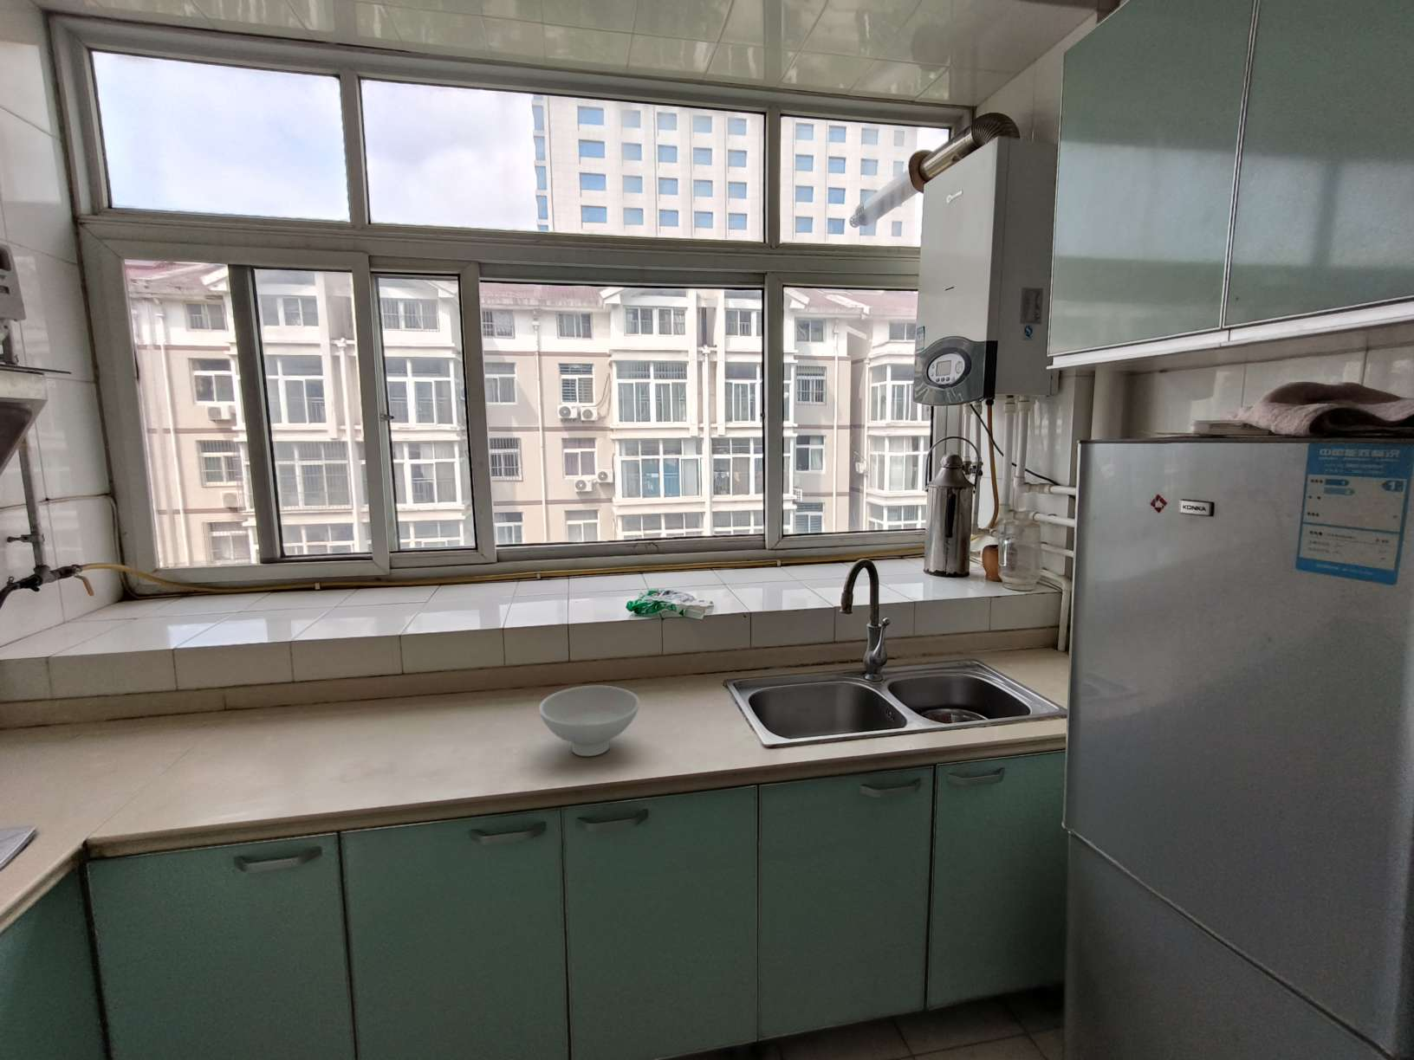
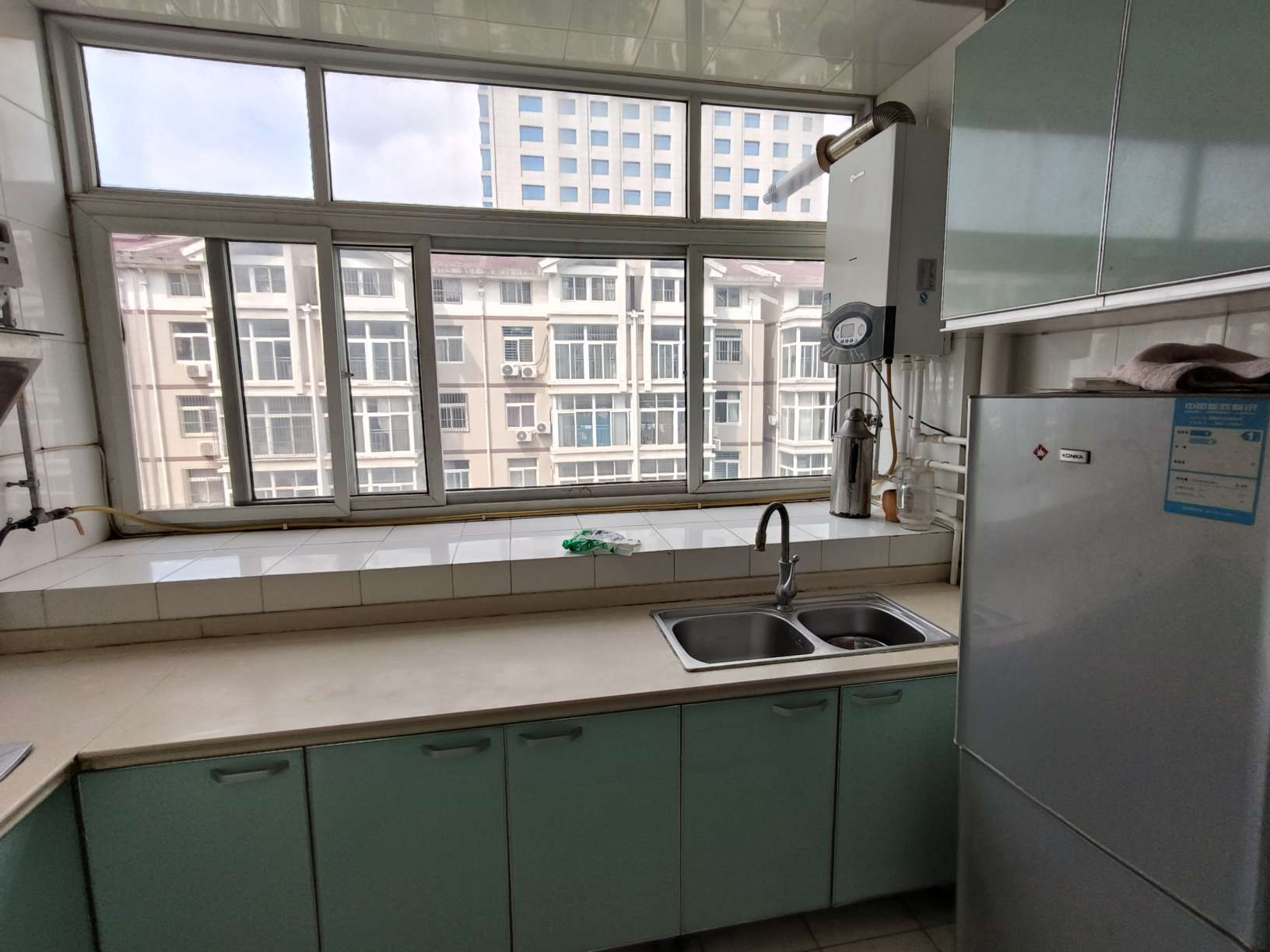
- bowl (590, 725)
